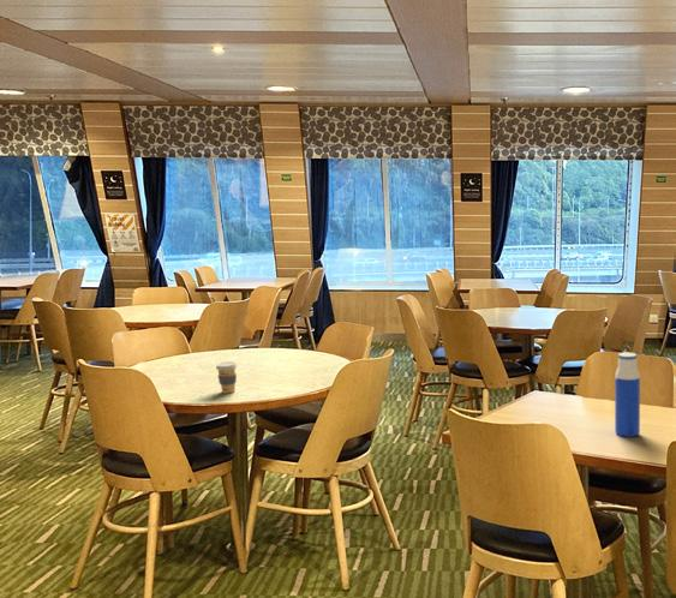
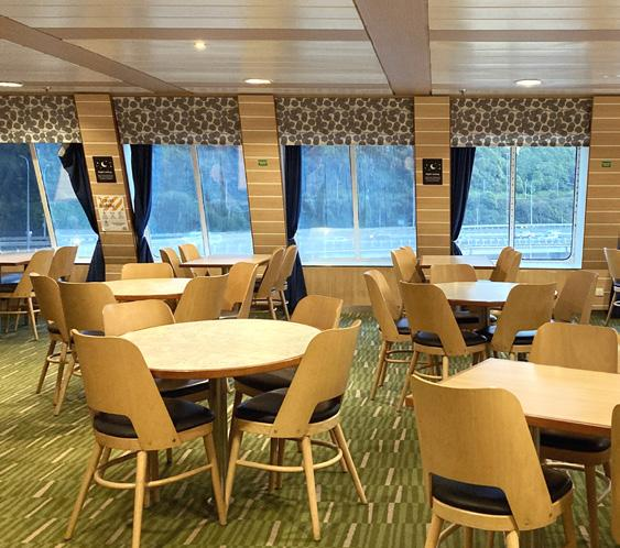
- coffee cup (227, 377)
- water bottle (627, 394)
